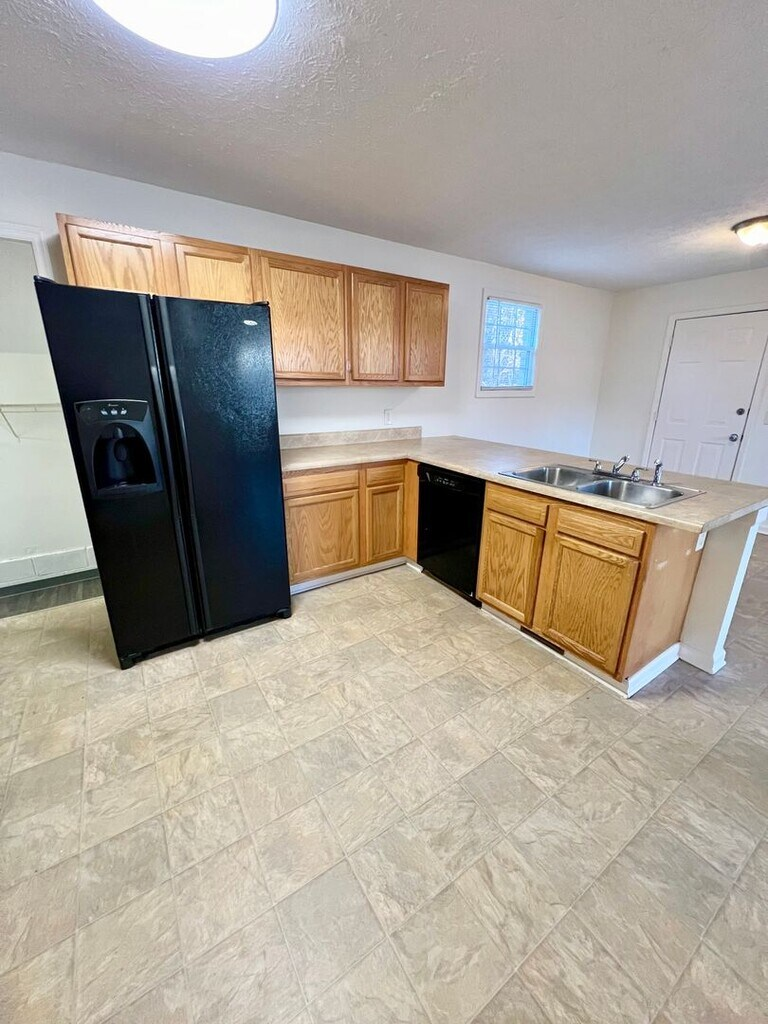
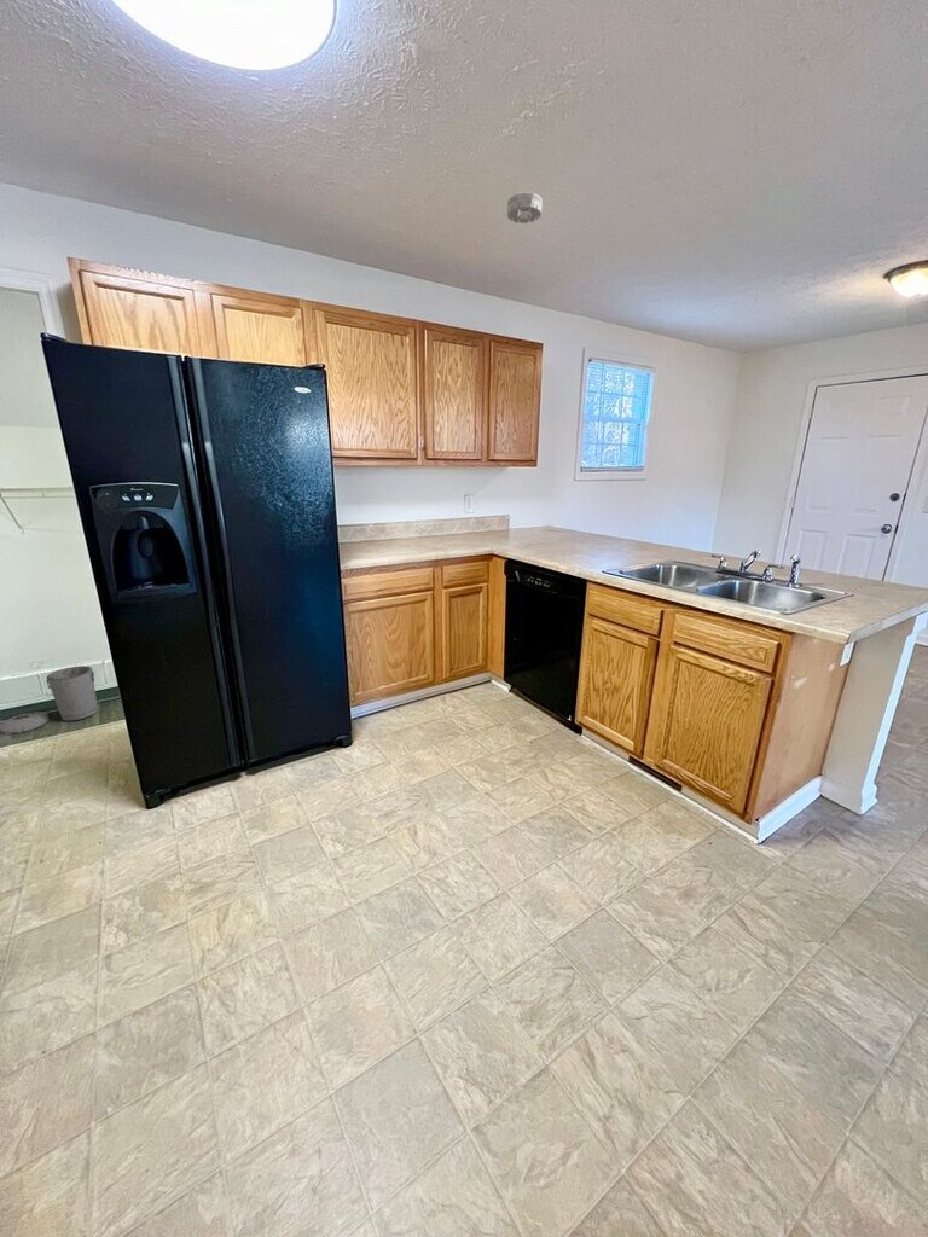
+ smoke detector (524, 207)
+ trash can (53, 696)
